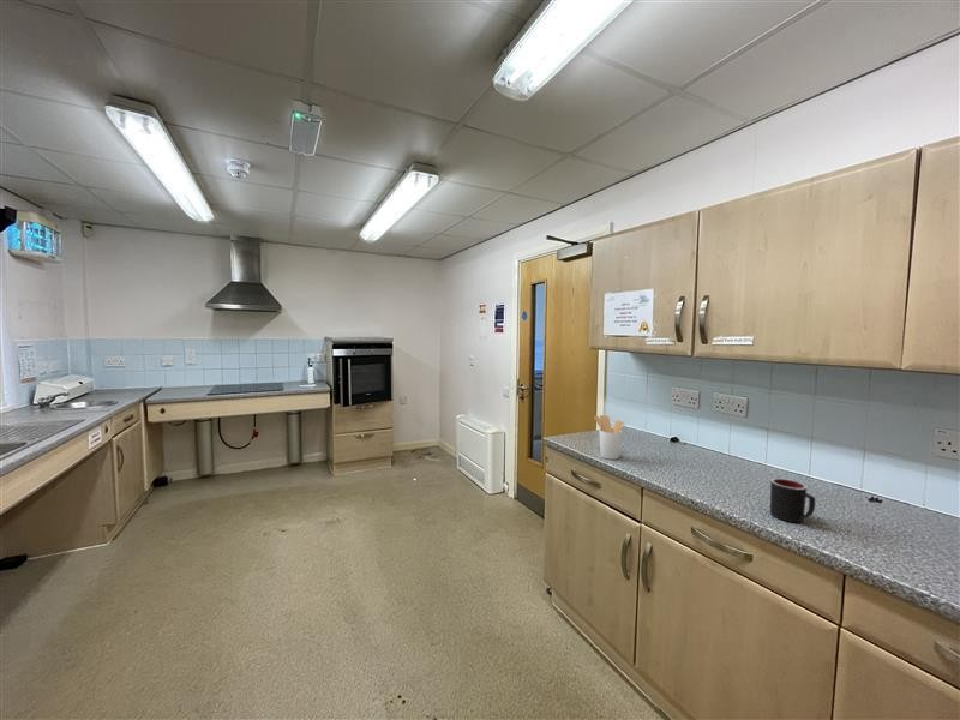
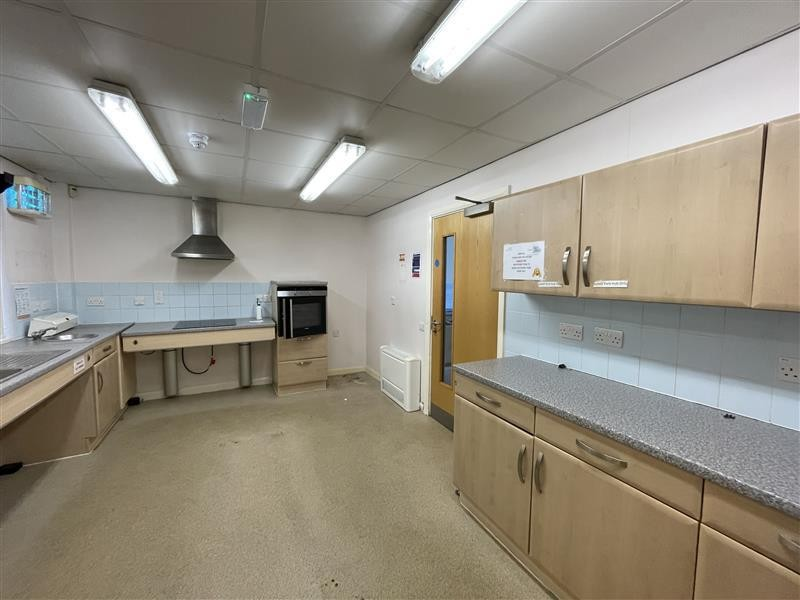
- mug (792, 502)
- utensil holder (607, 436)
